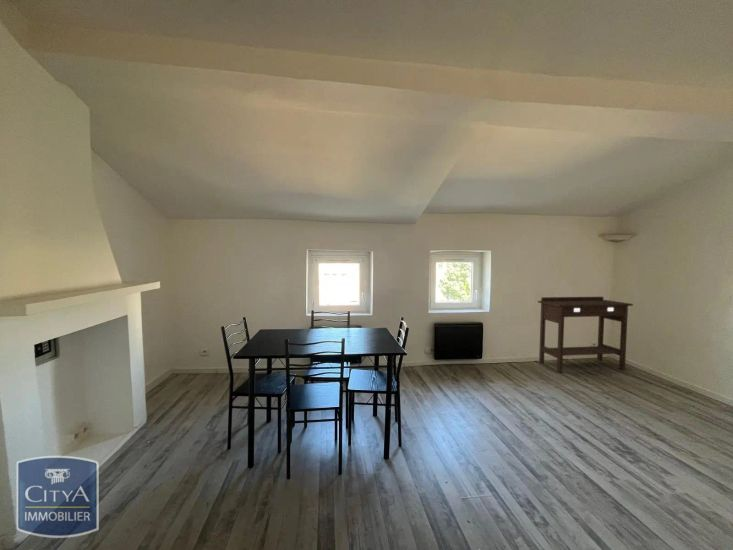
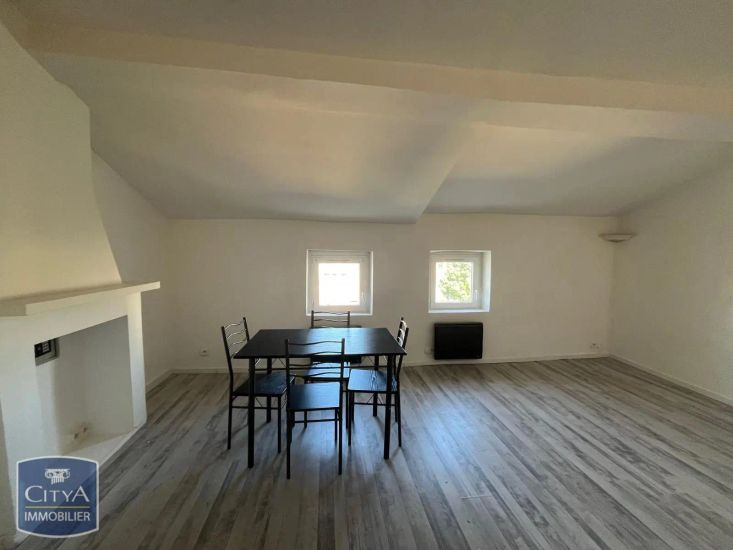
- console table (582, 347)
